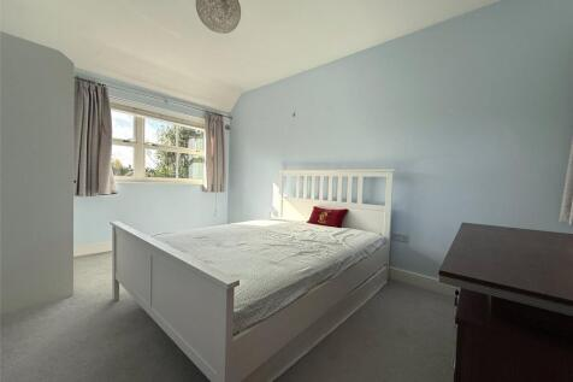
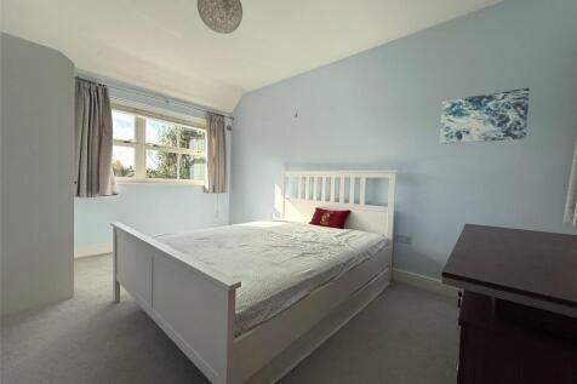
+ wall art (480, 118)
